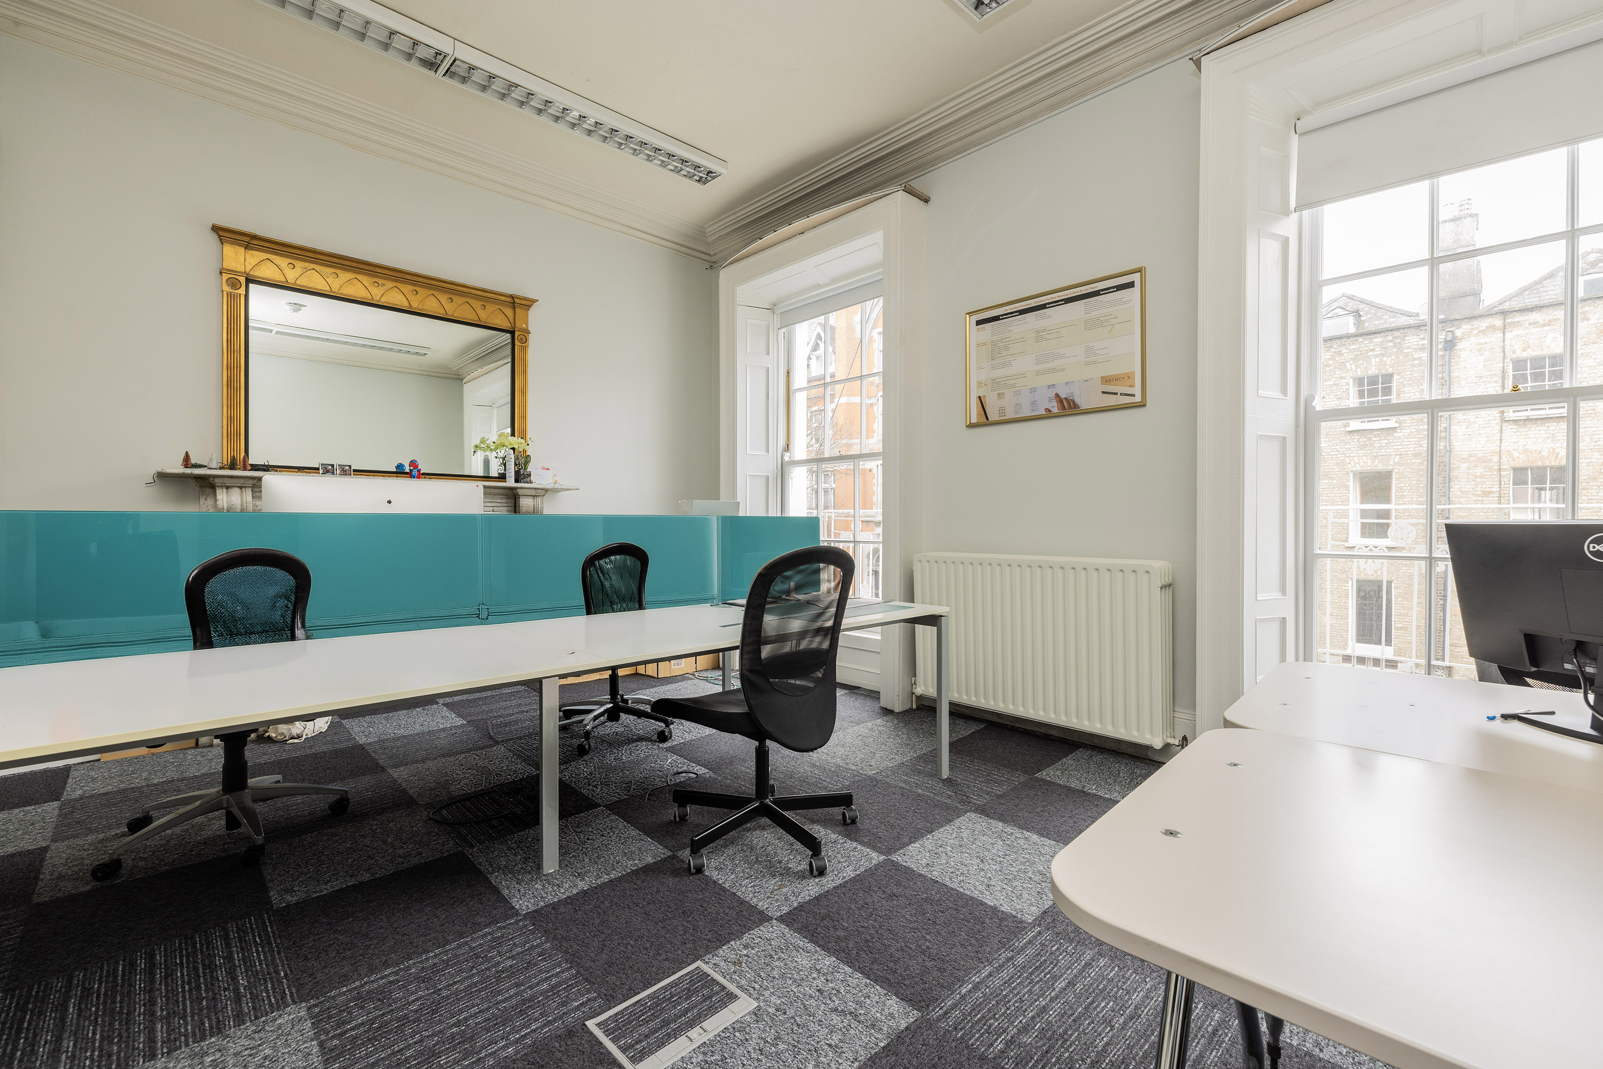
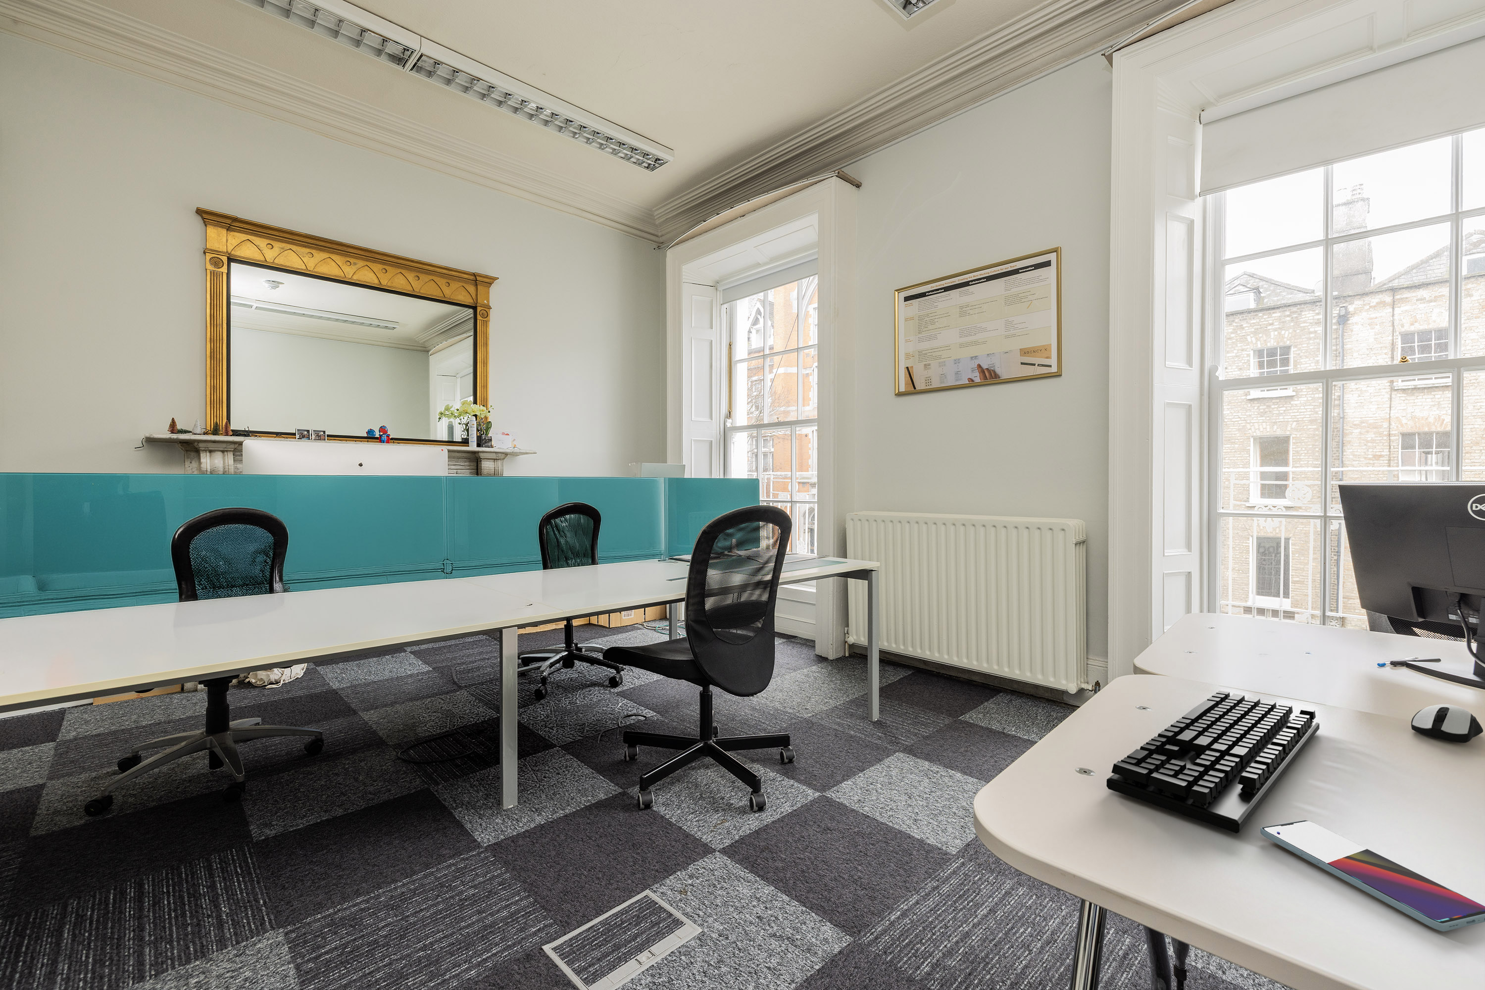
+ keyboard (1224, 746)
+ computer mouse (1447, 719)
+ smartphone (1365, 867)
